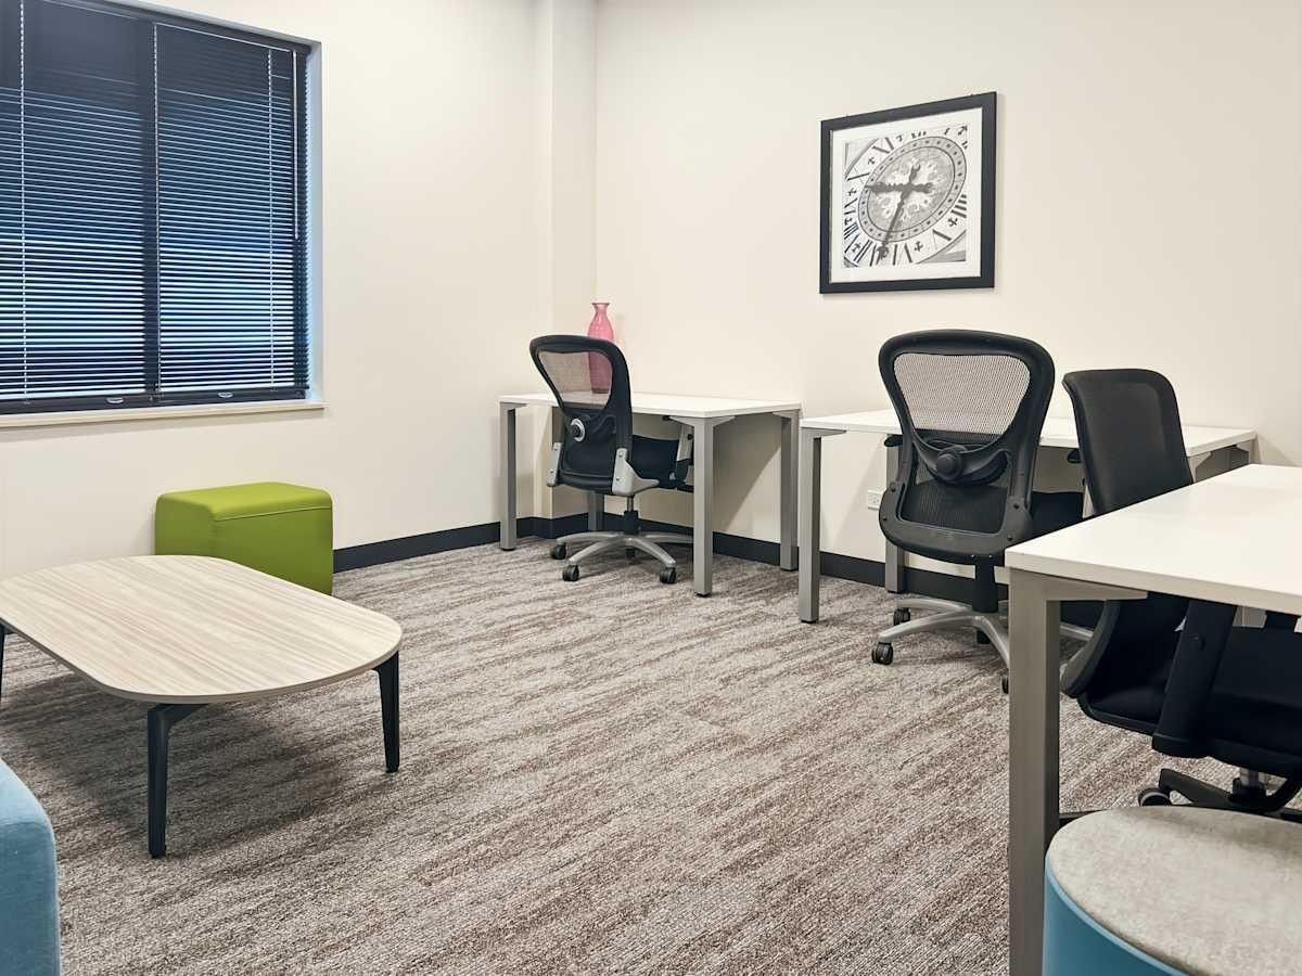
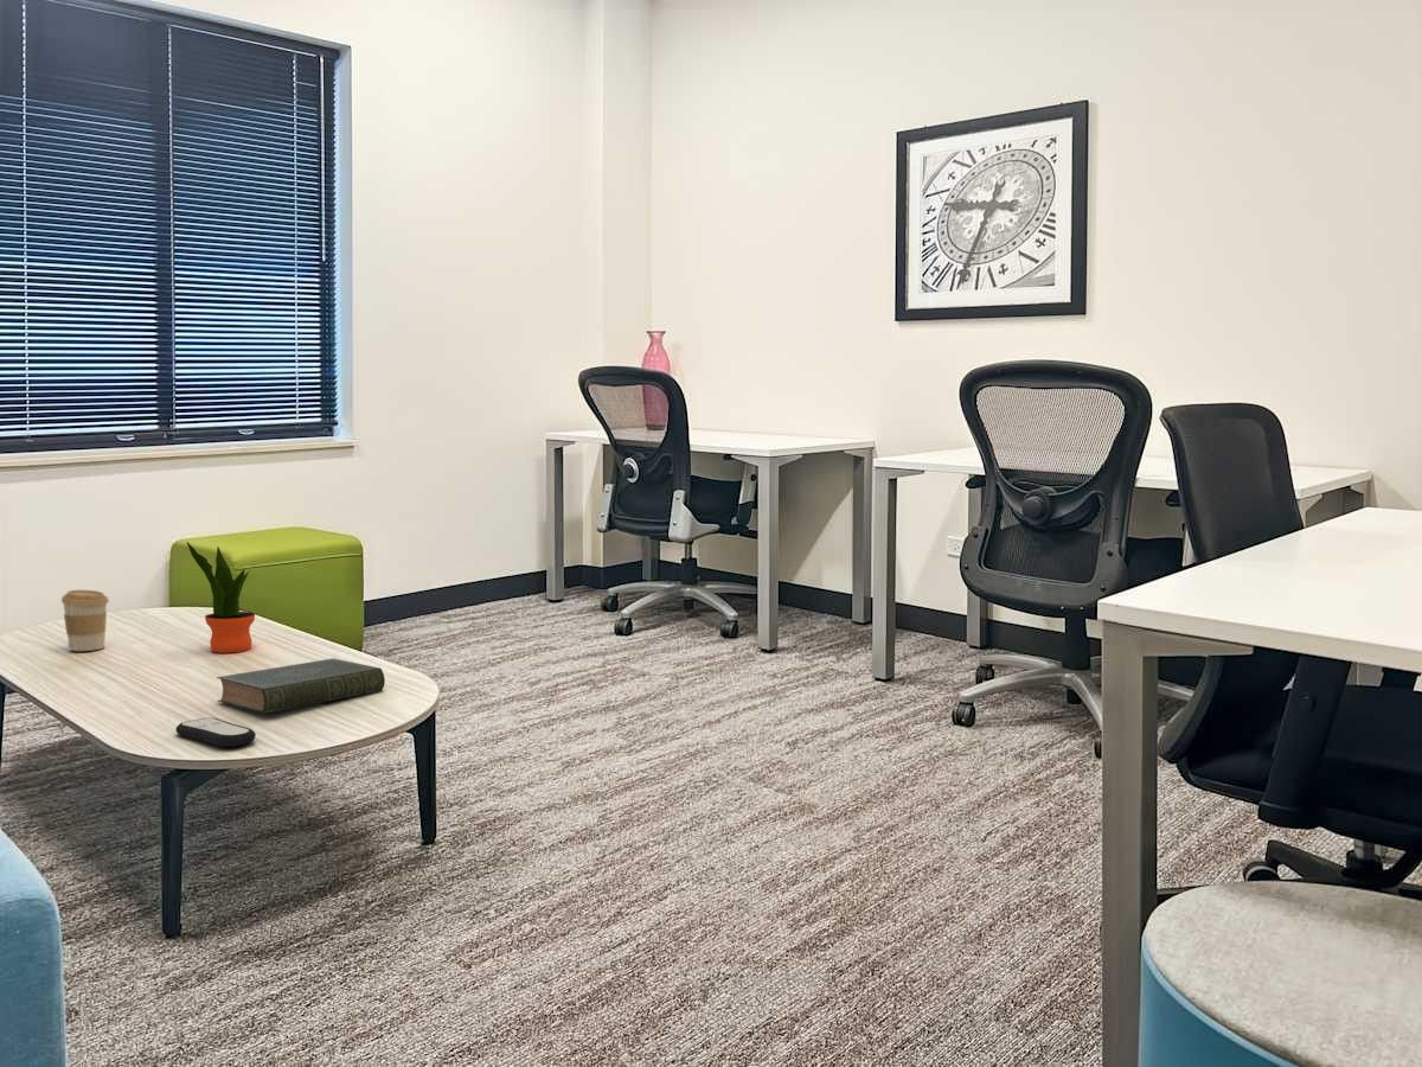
+ remote control (217, 731)
+ potted plant (222, 595)
+ coffee cup (85, 619)
+ book (302, 684)
